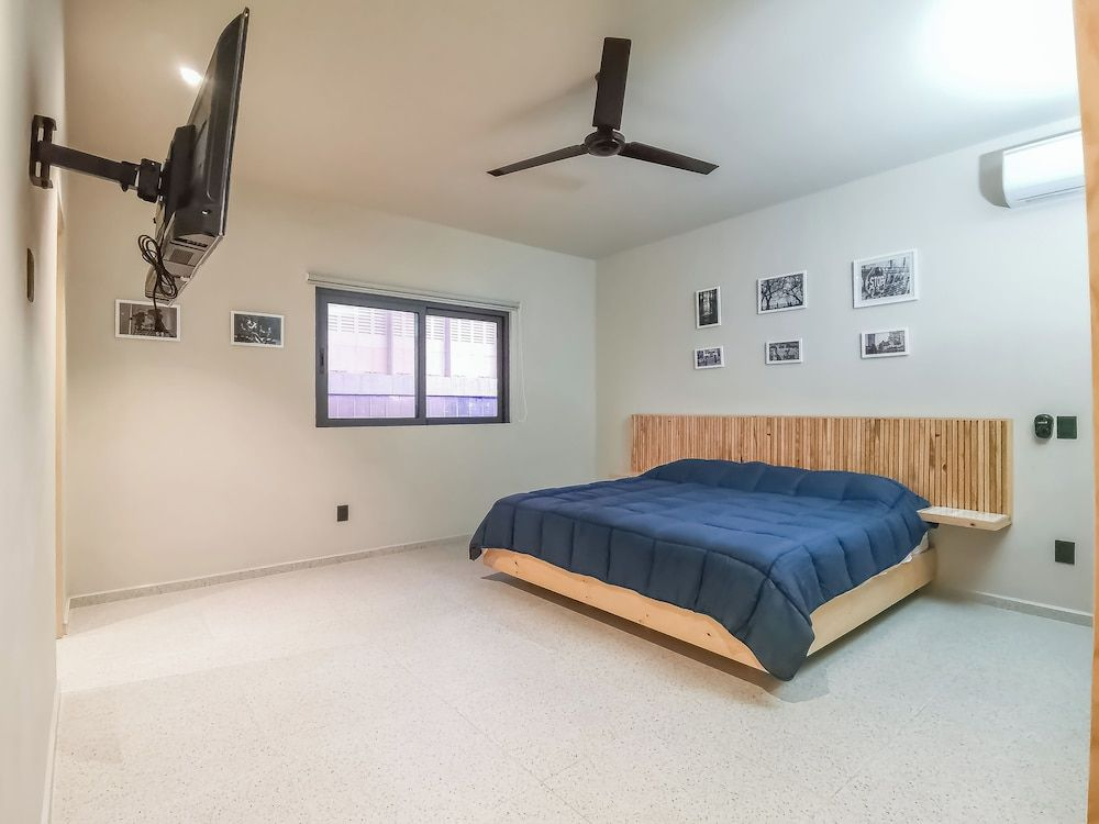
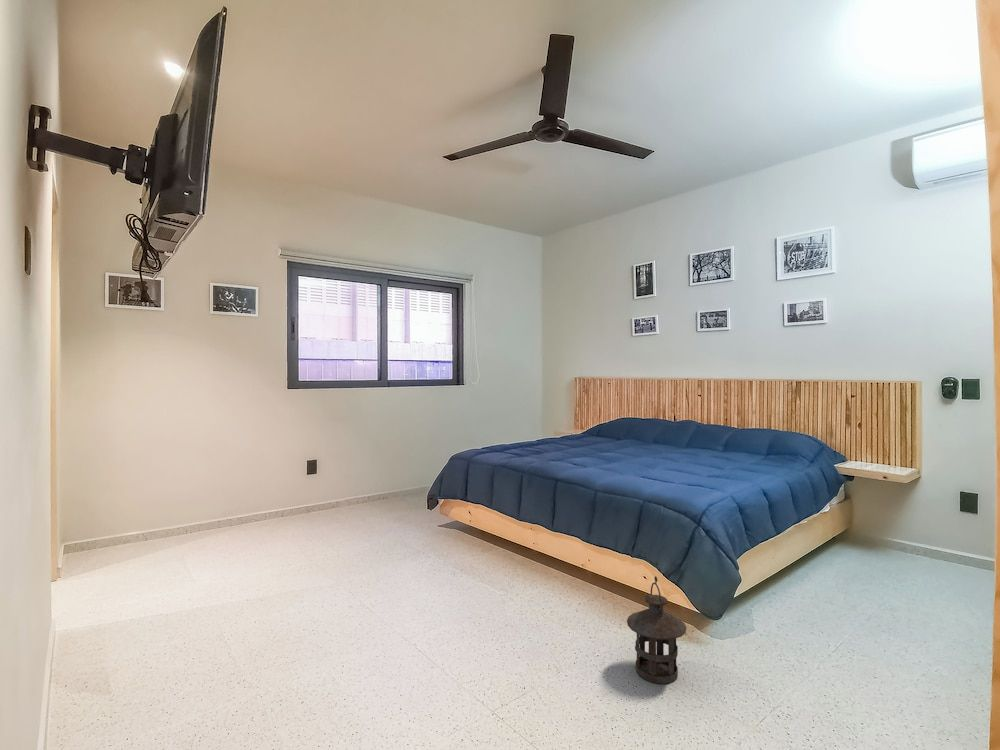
+ lantern (656, 624)
